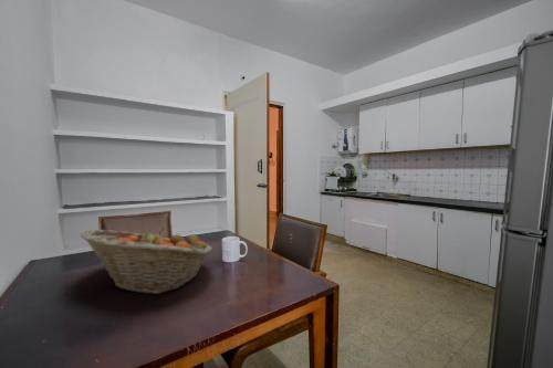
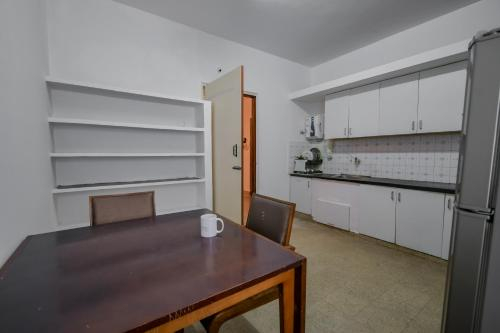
- fruit basket (150, 250)
